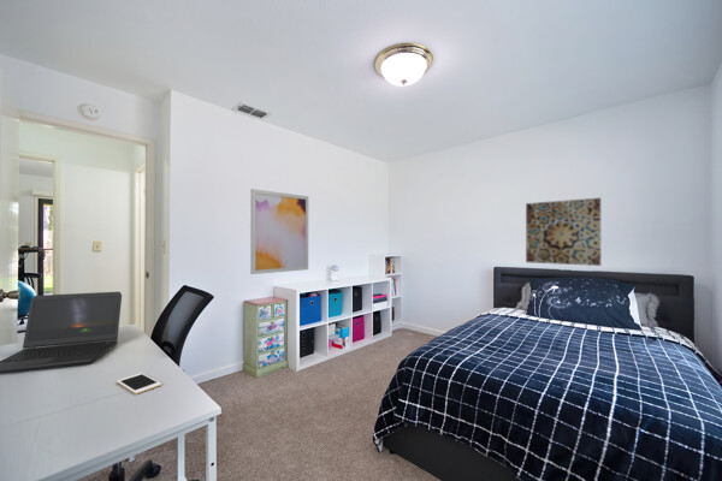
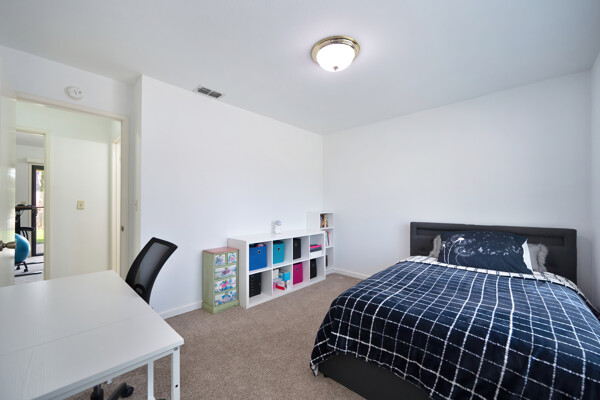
- wall art (561, 232)
- laptop computer (60, 327)
- cell phone (138, 382)
- wall art (282, 232)
